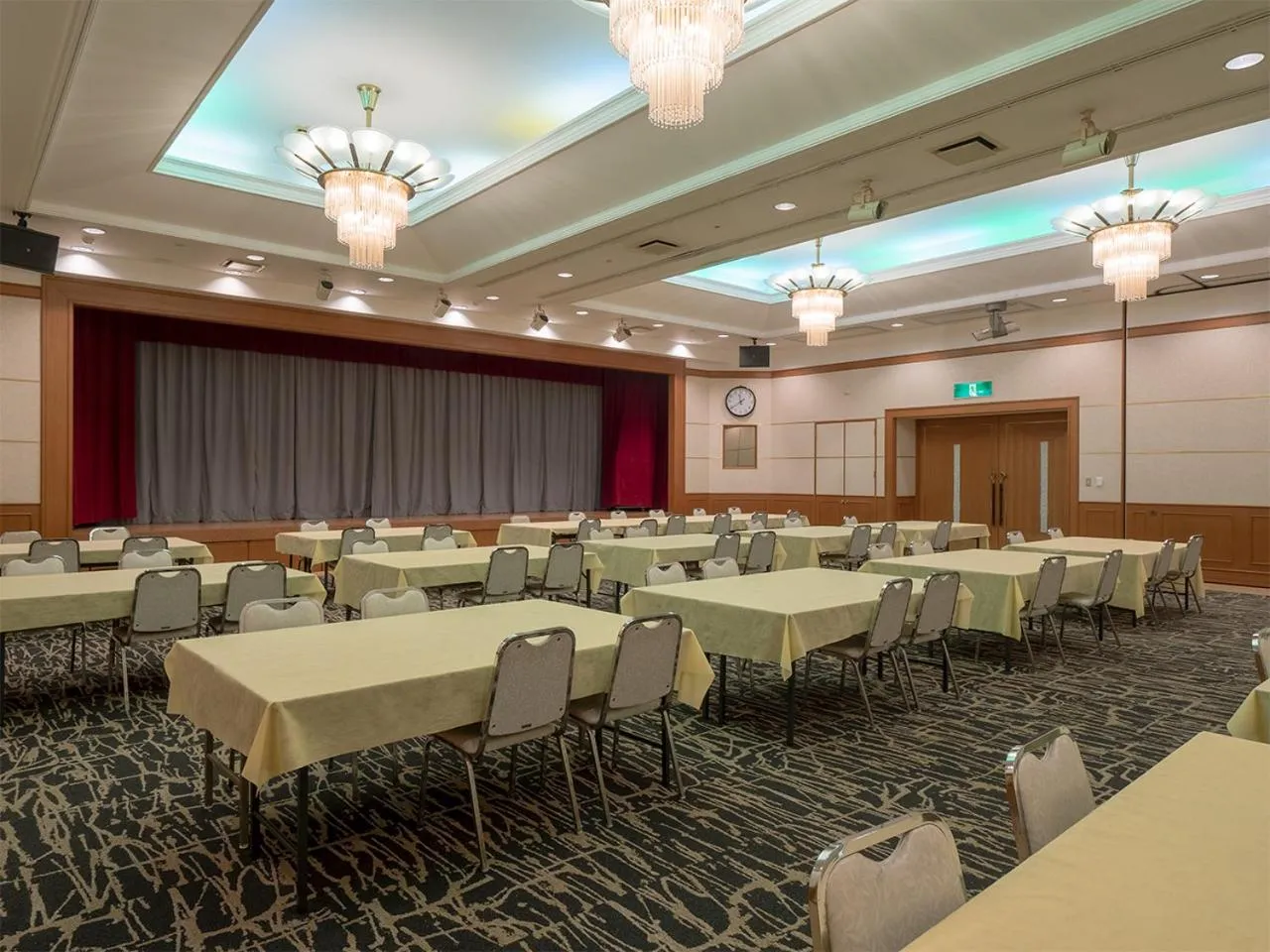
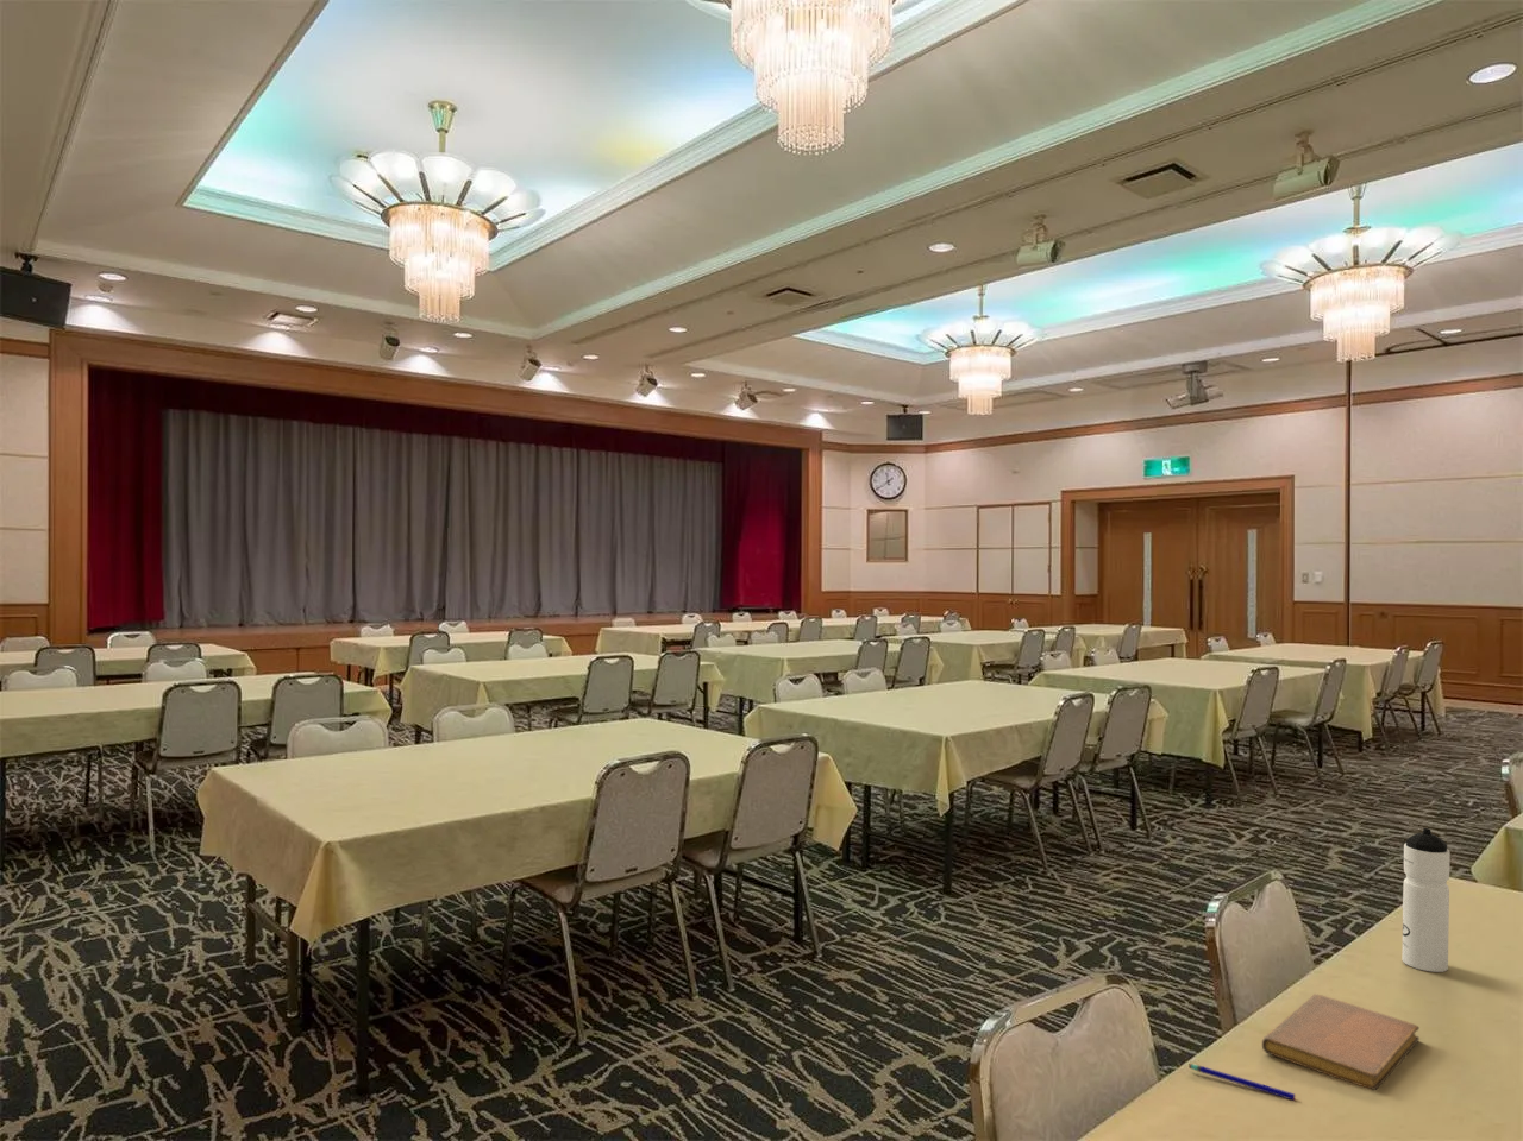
+ pen (1240, 1080)
+ water bottle (1426, 896)
+ notebook (1341, 1038)
